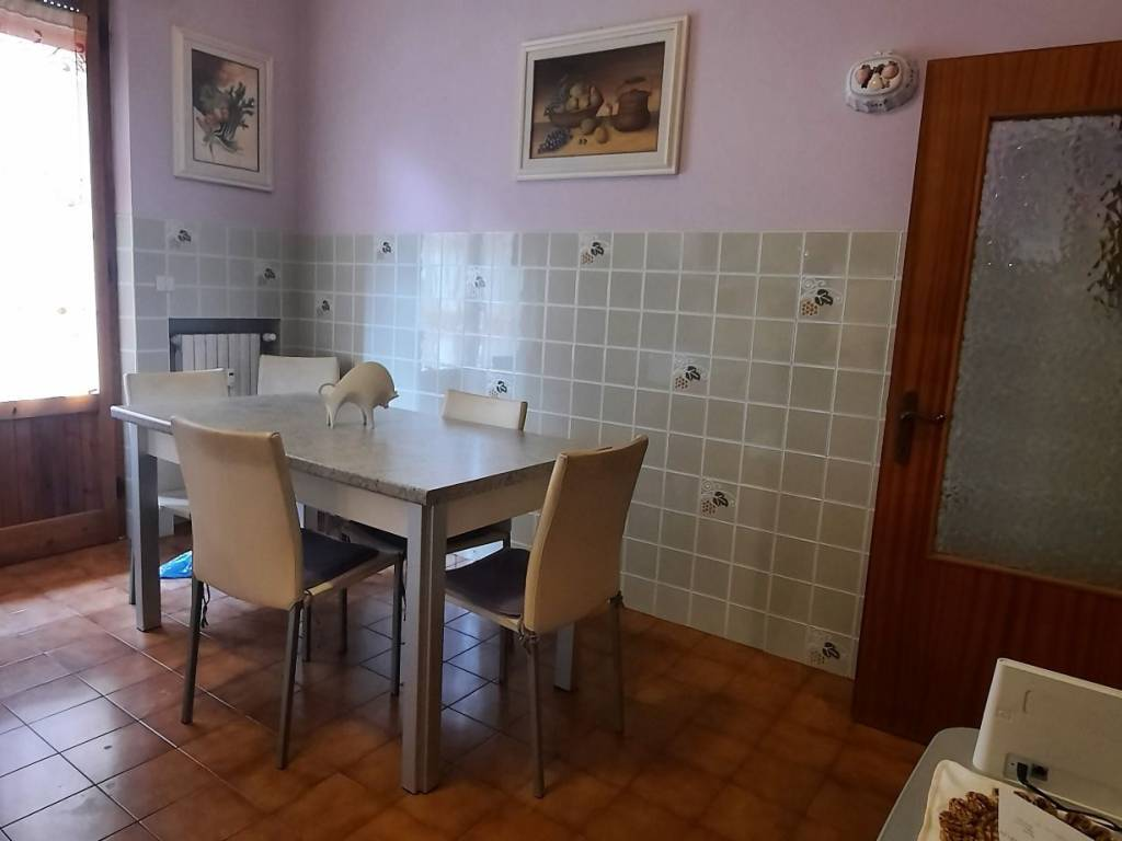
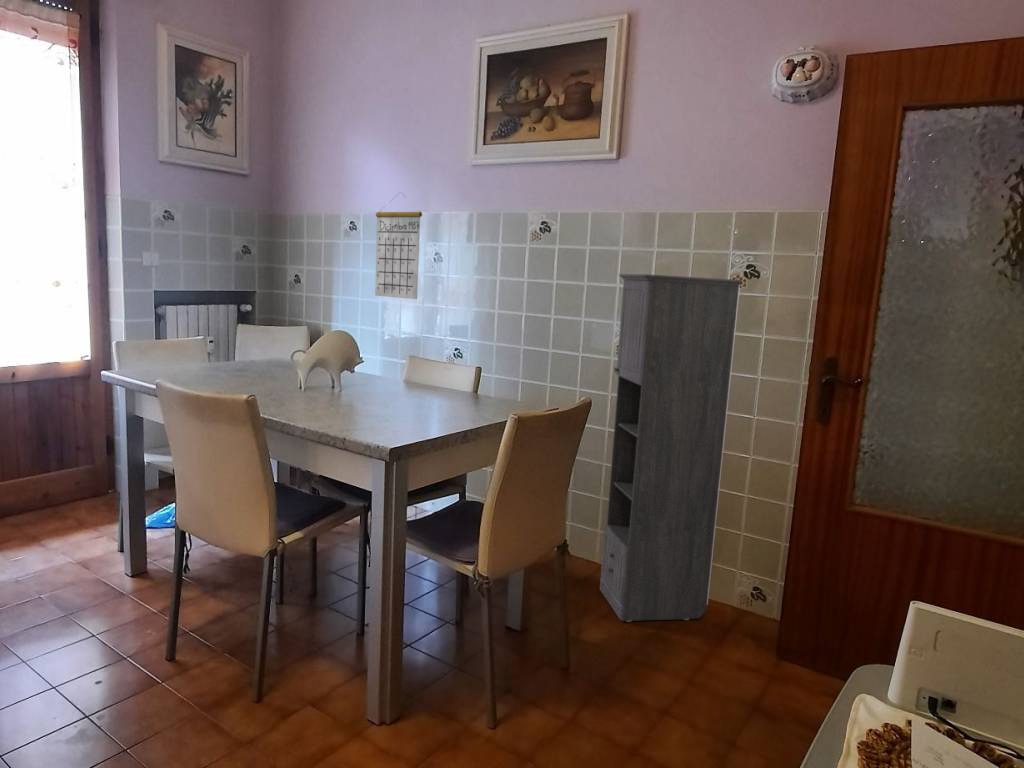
+ calendar (397, 244)
+ storage cabinet (663, 446)
